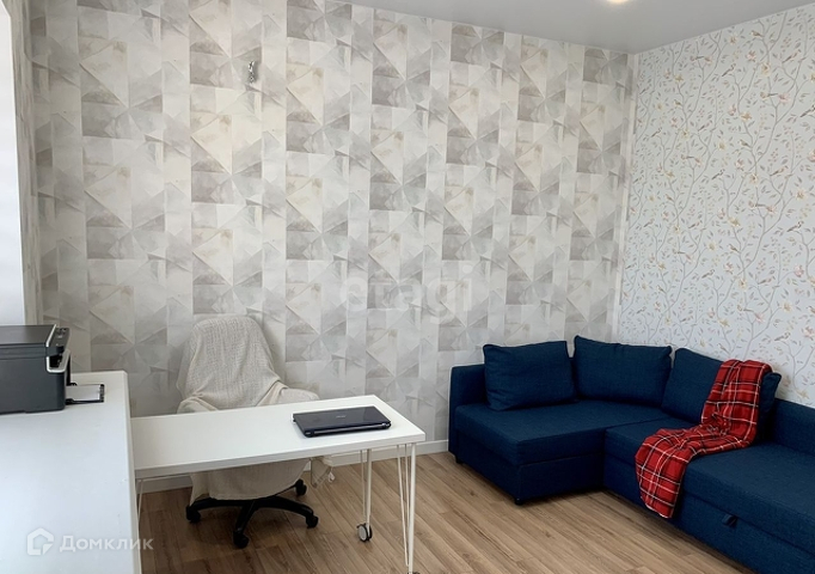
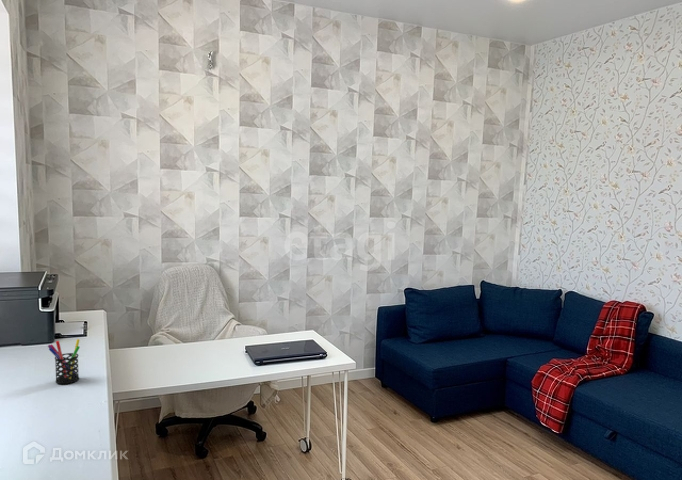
+ pen holder (67, 359)
